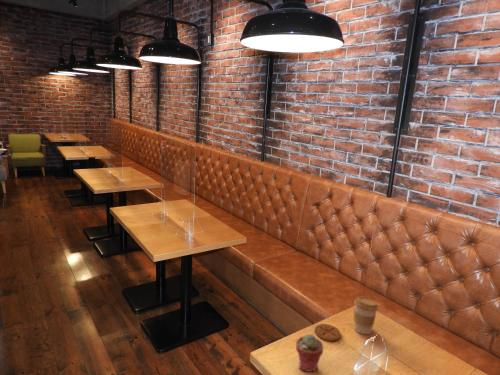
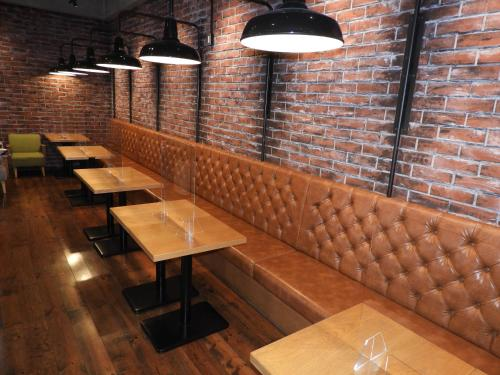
- coffee cup (364, 314)
- potted succulent (309, 350)
- coaster (327, 332)
